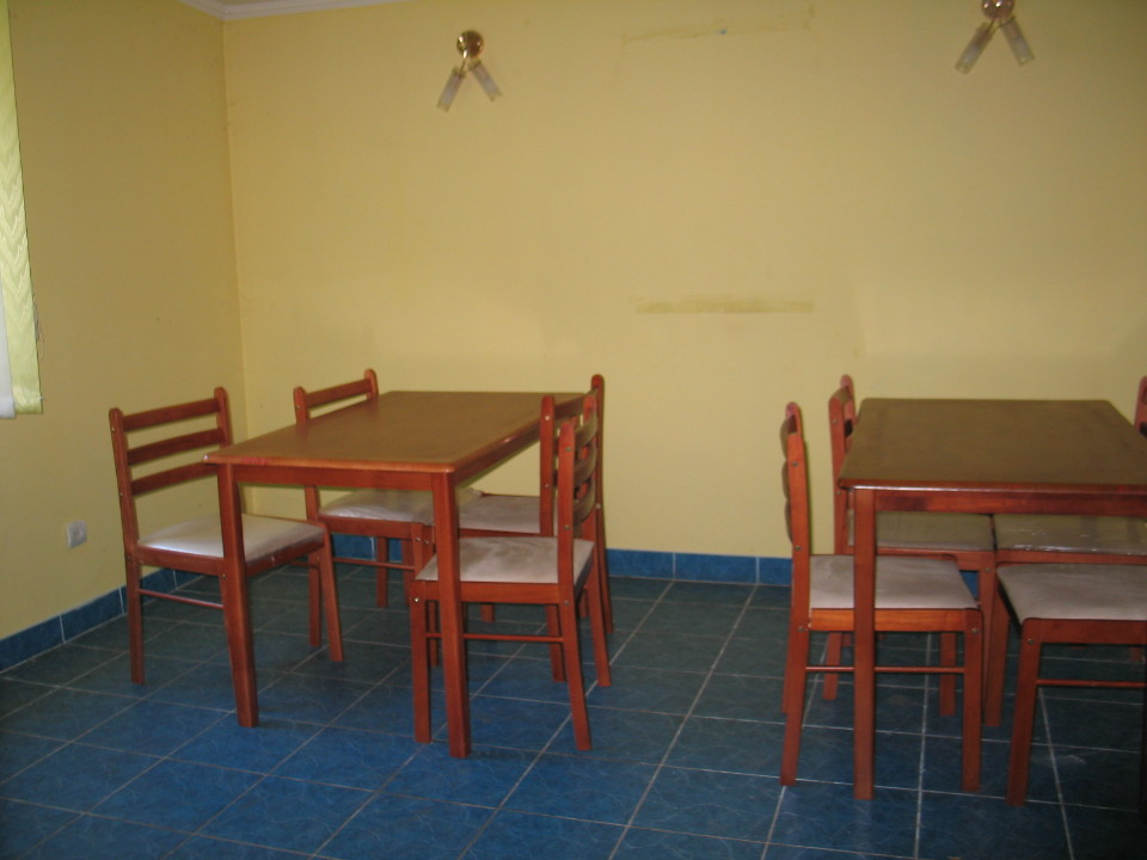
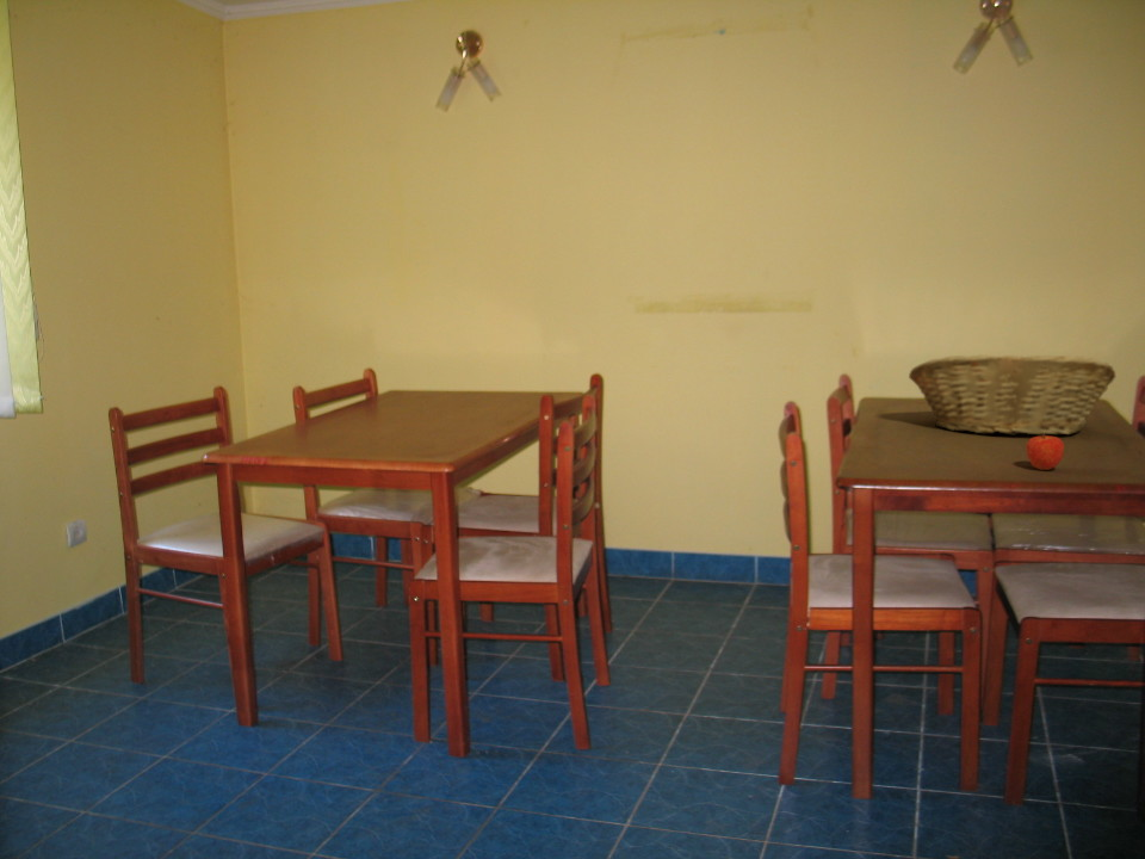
+ fruit basket (1008, 390)
+ fruit (1045, 450)
